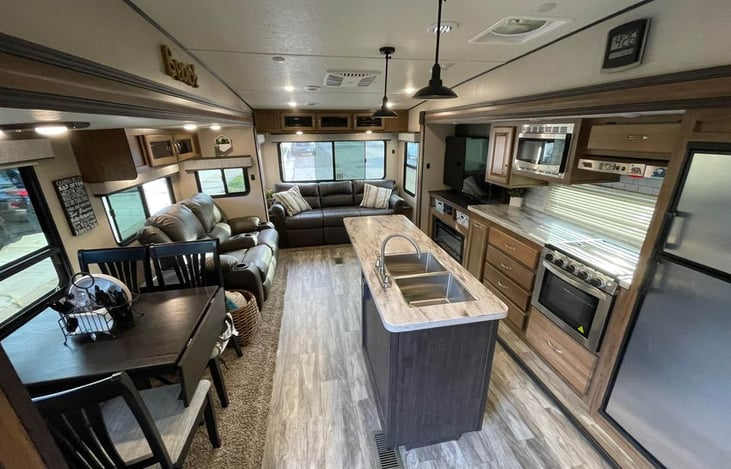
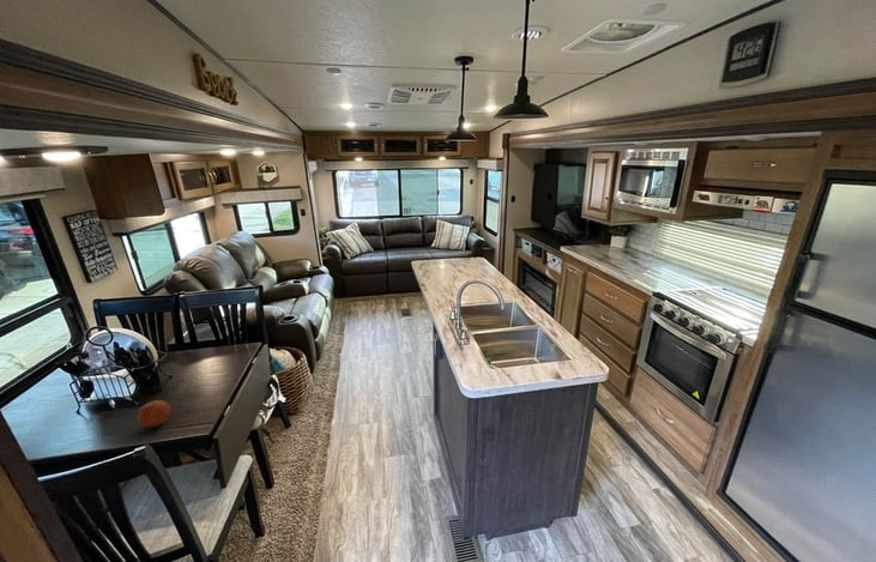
+ fruit (153, 412)
